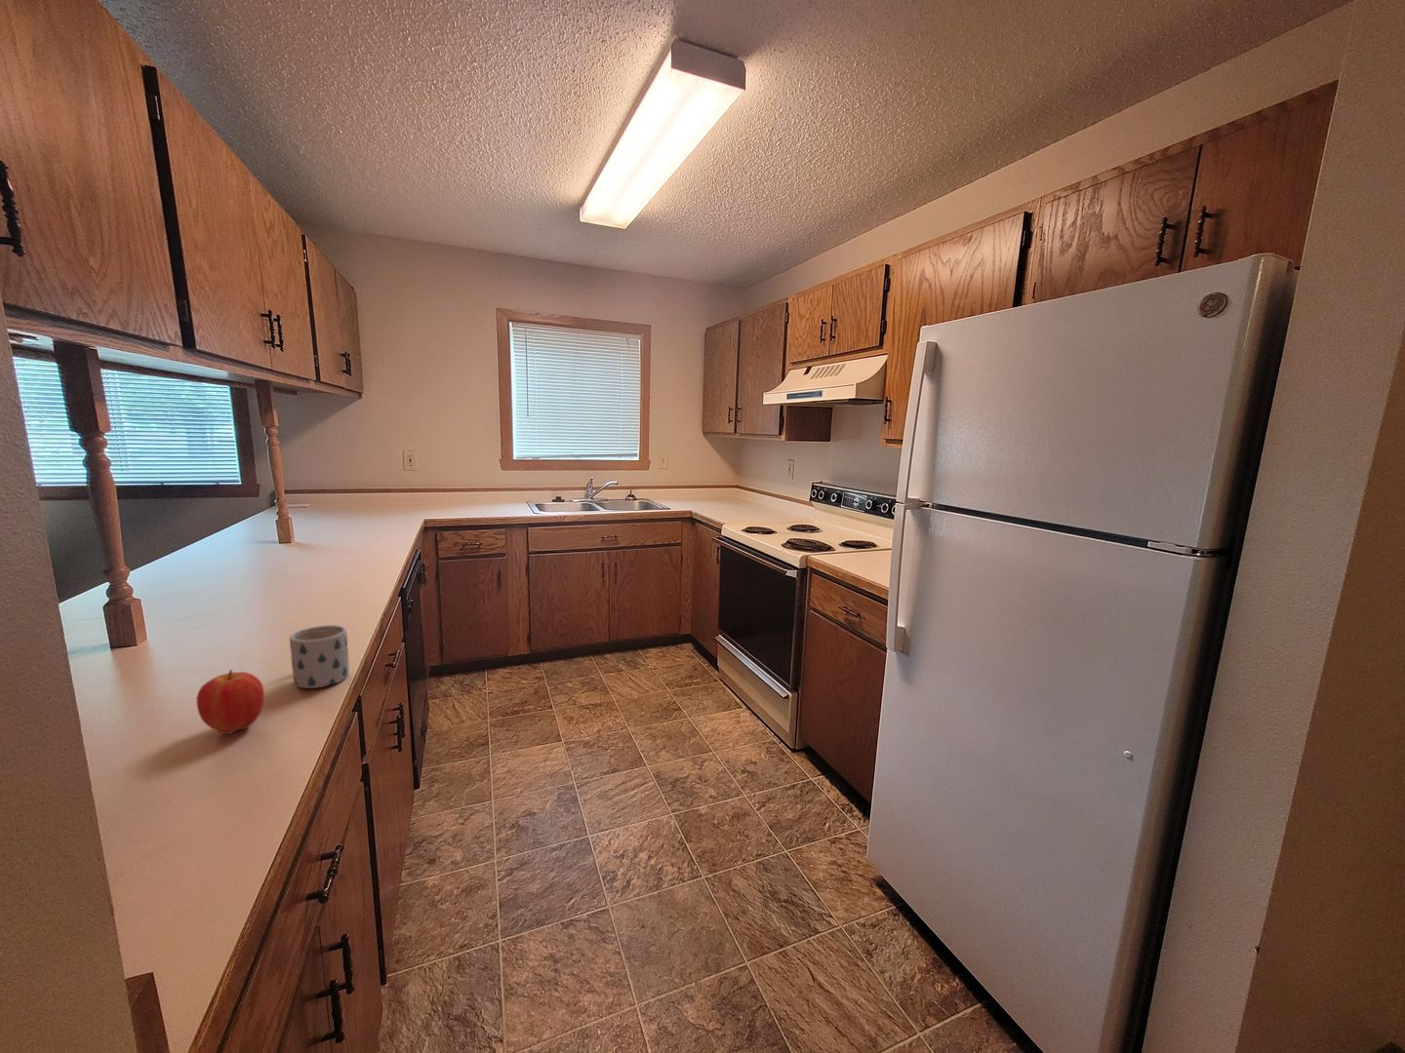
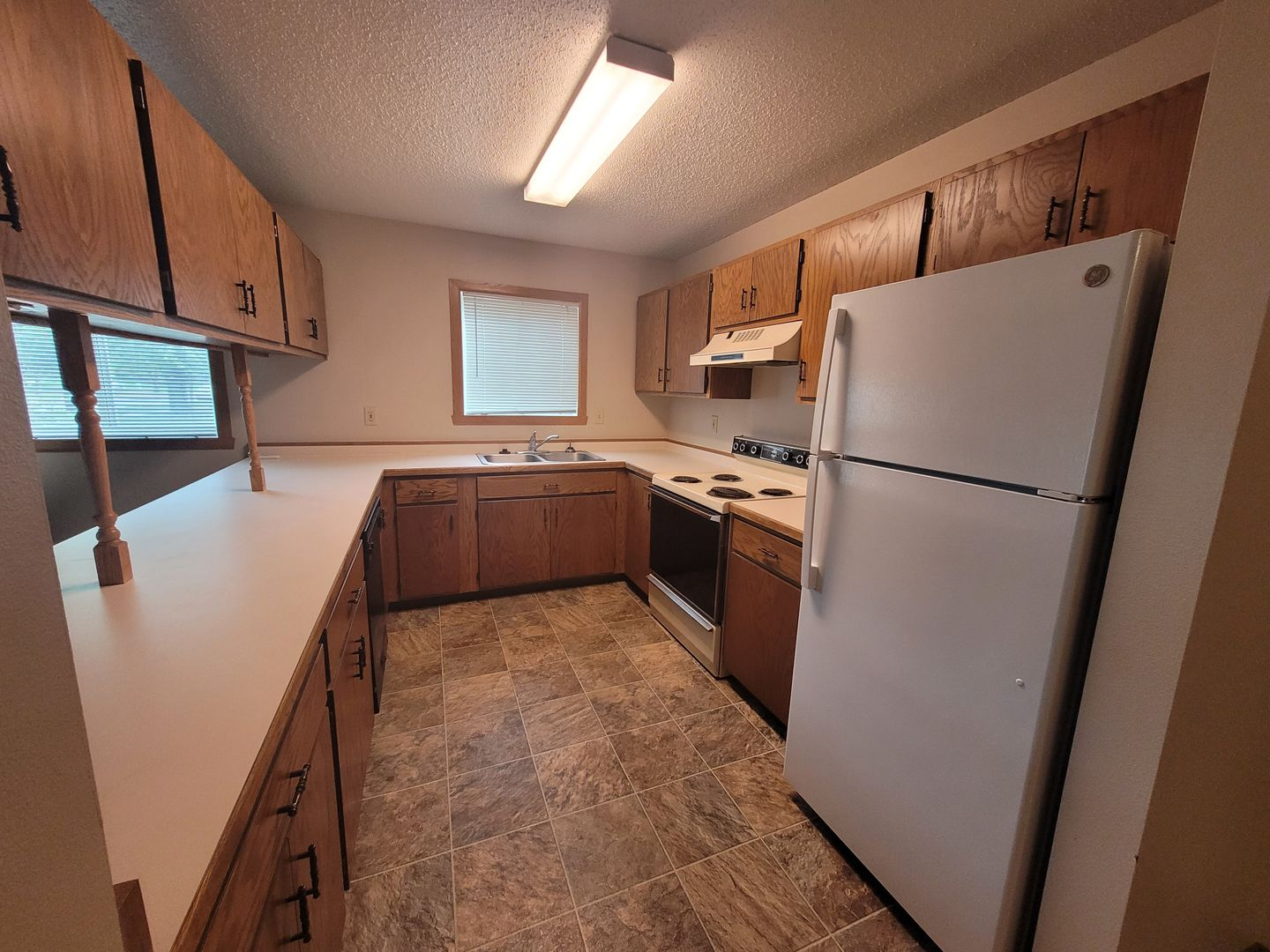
- mug (318, 654)
- apple (231, 699)
